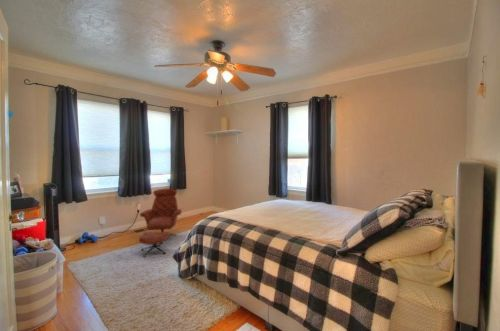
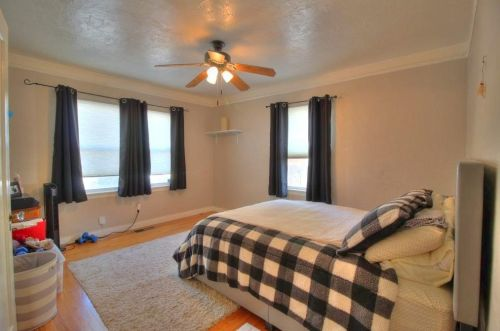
- armchair (159, 217)
